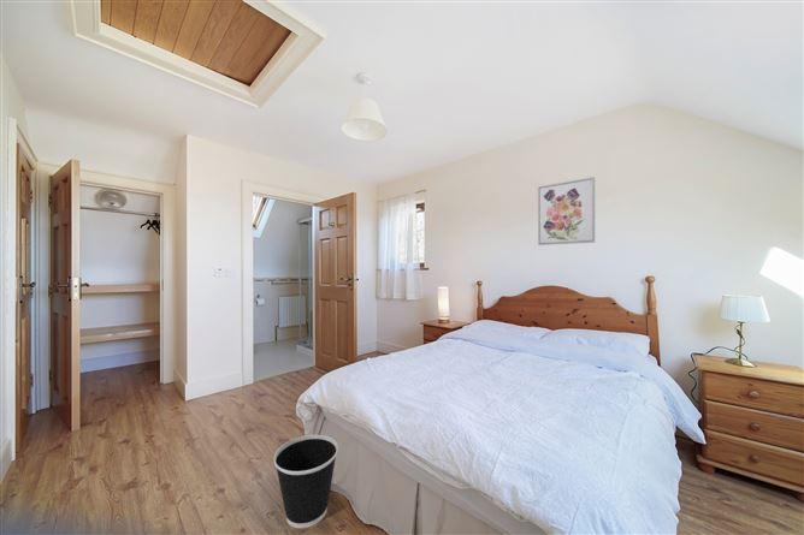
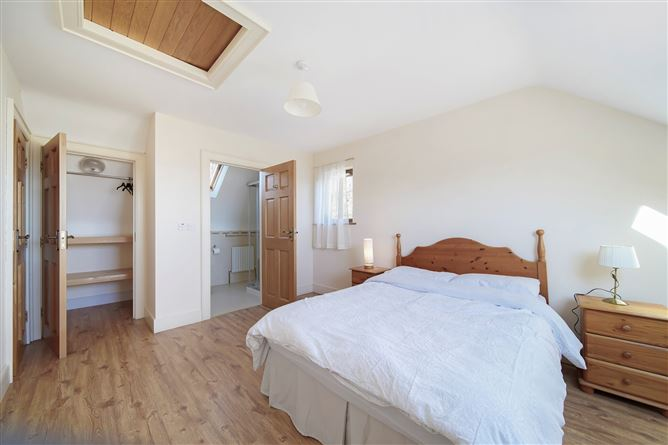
- wastebasket (307, 481)
- wall art (564, 213)
